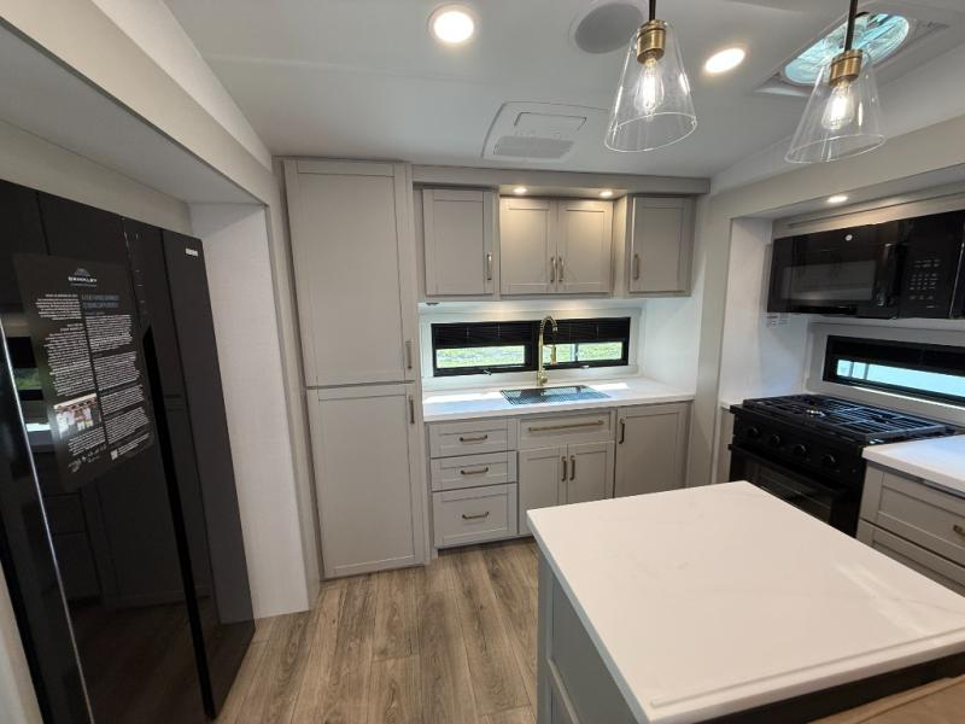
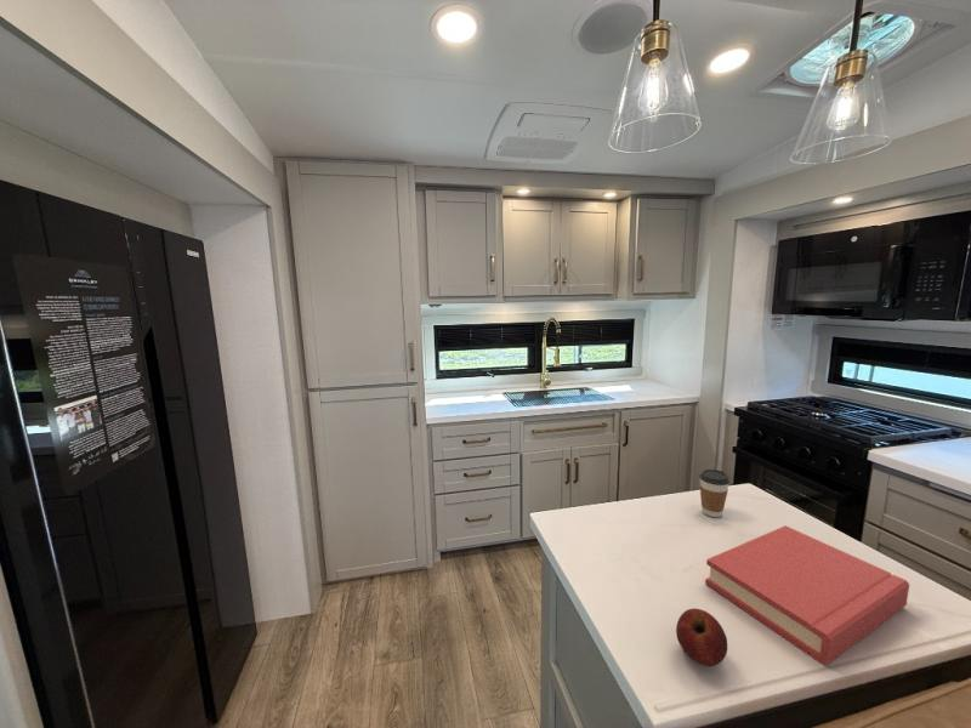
+ apple (700, 635)
+ coffee cup (712, 493)
+ hardback book (801, 582)
